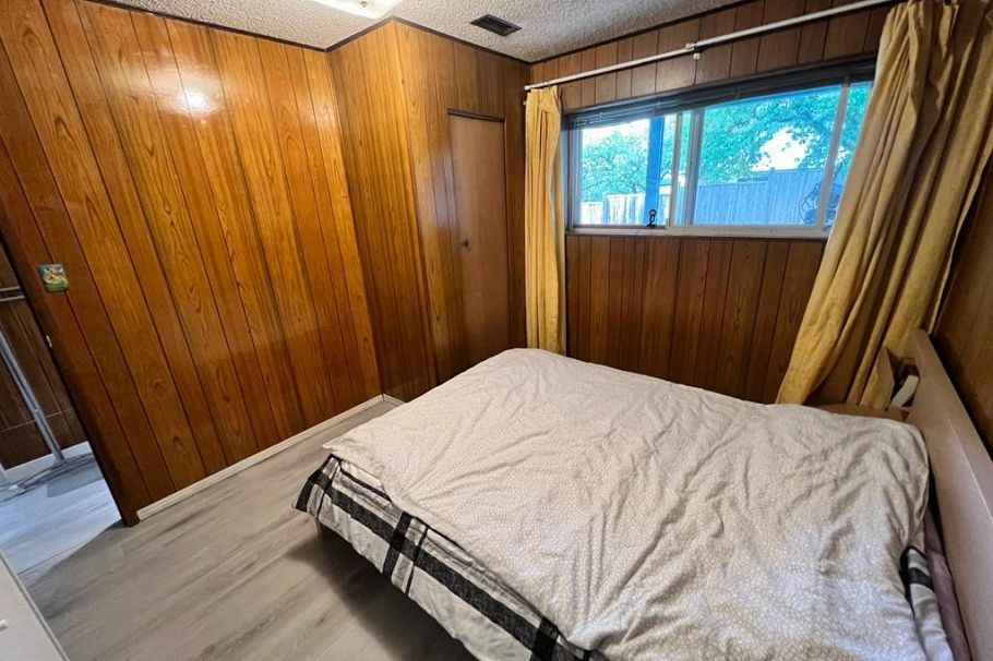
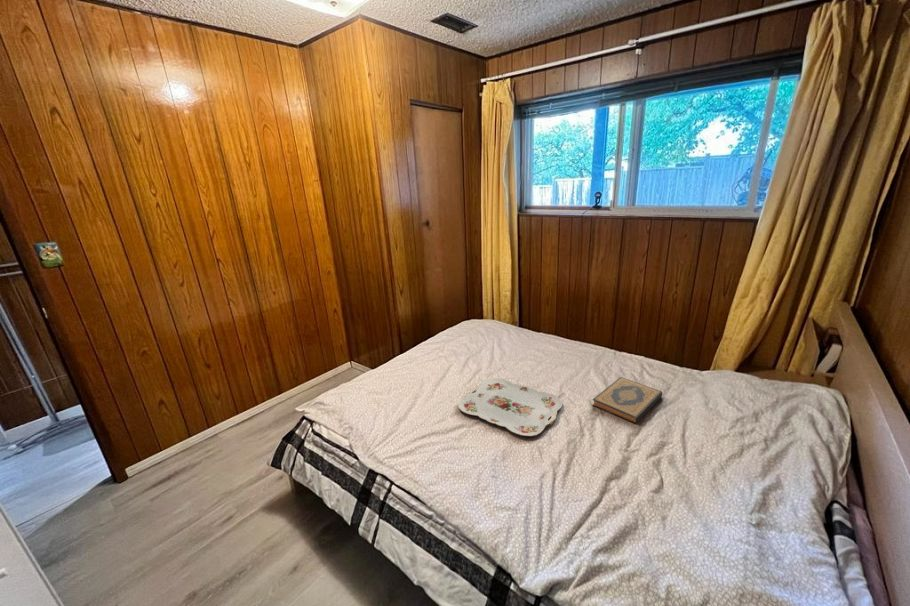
+ serving tray (509, 404)
+ hardback book (627, 398)
